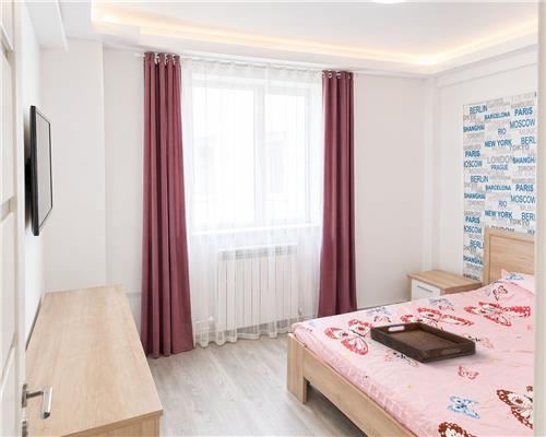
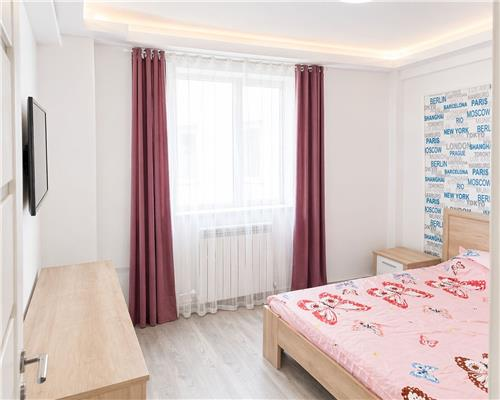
- serving tray (420, 339)
